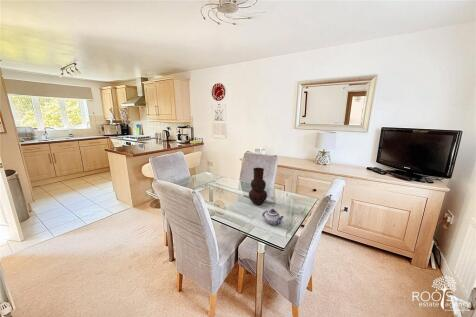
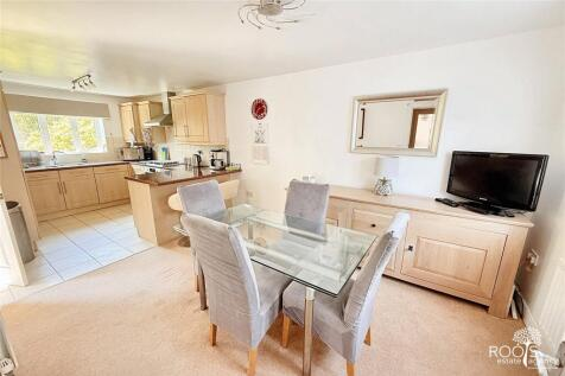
- teapot (272, 216)
- vase (258, 186)
